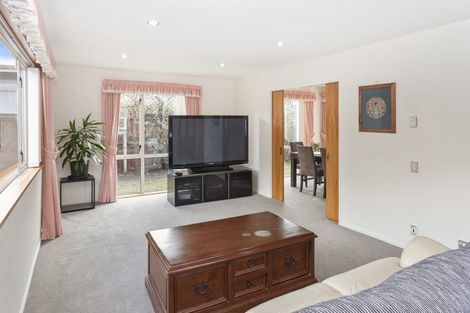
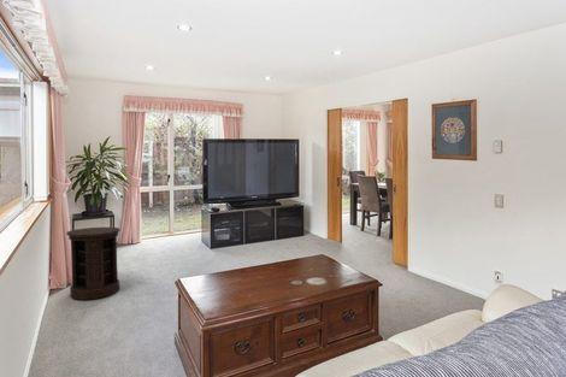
+ side table (94, 260)
